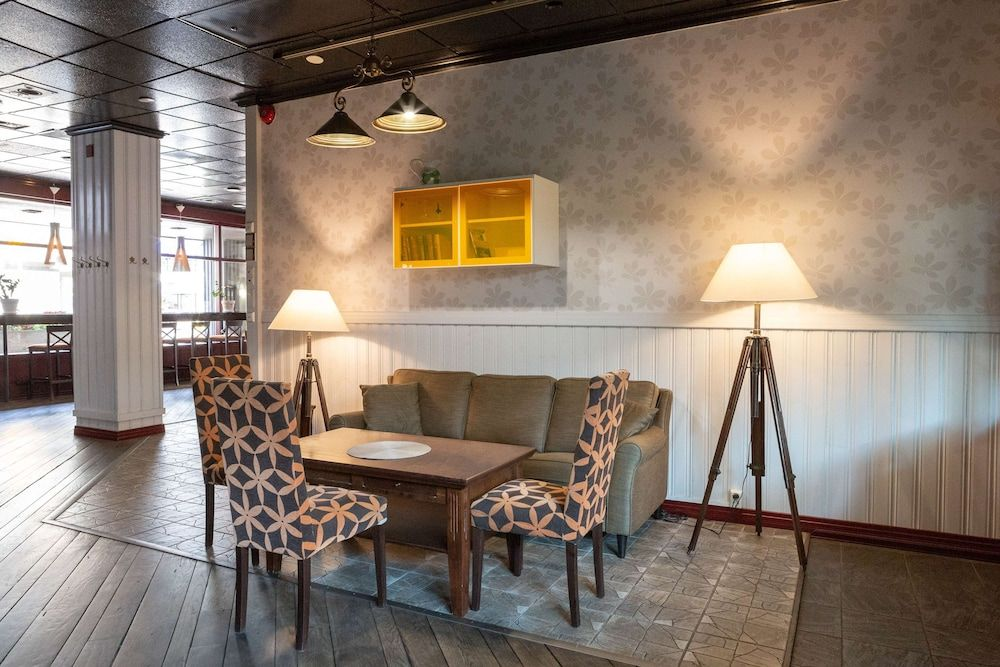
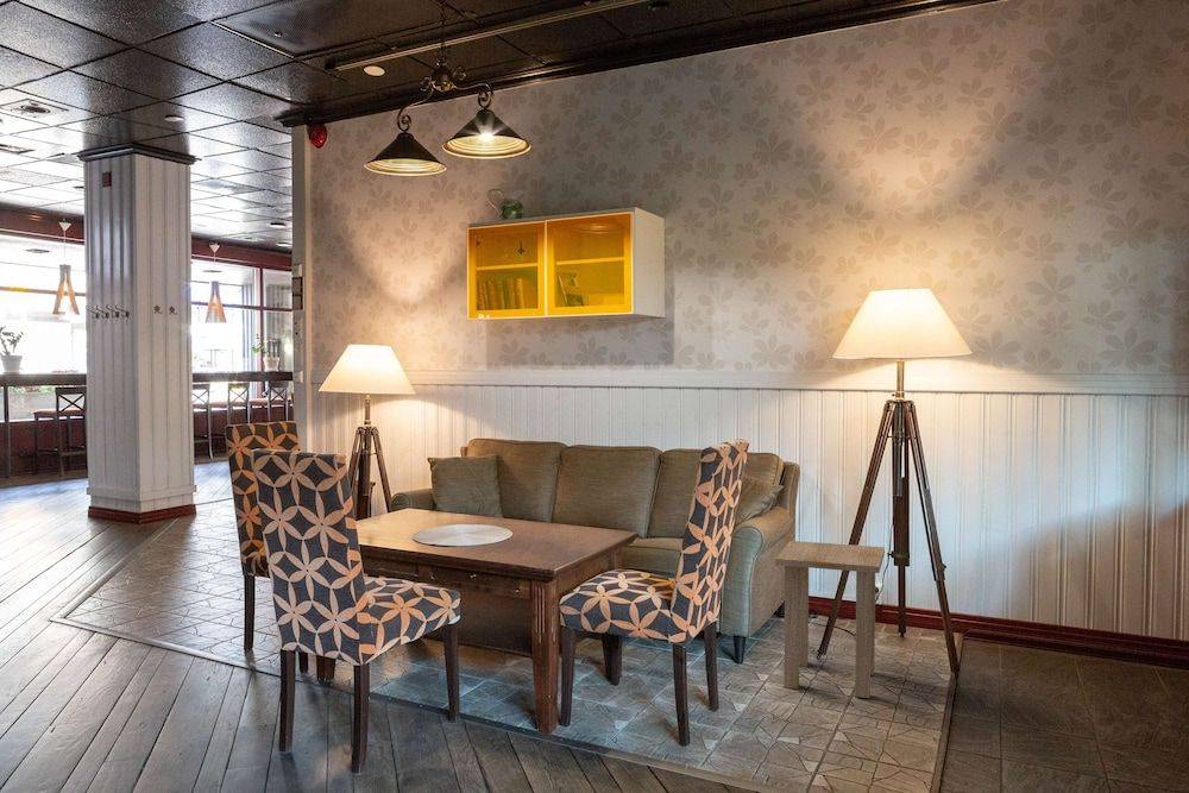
+ side table (807, 616)
